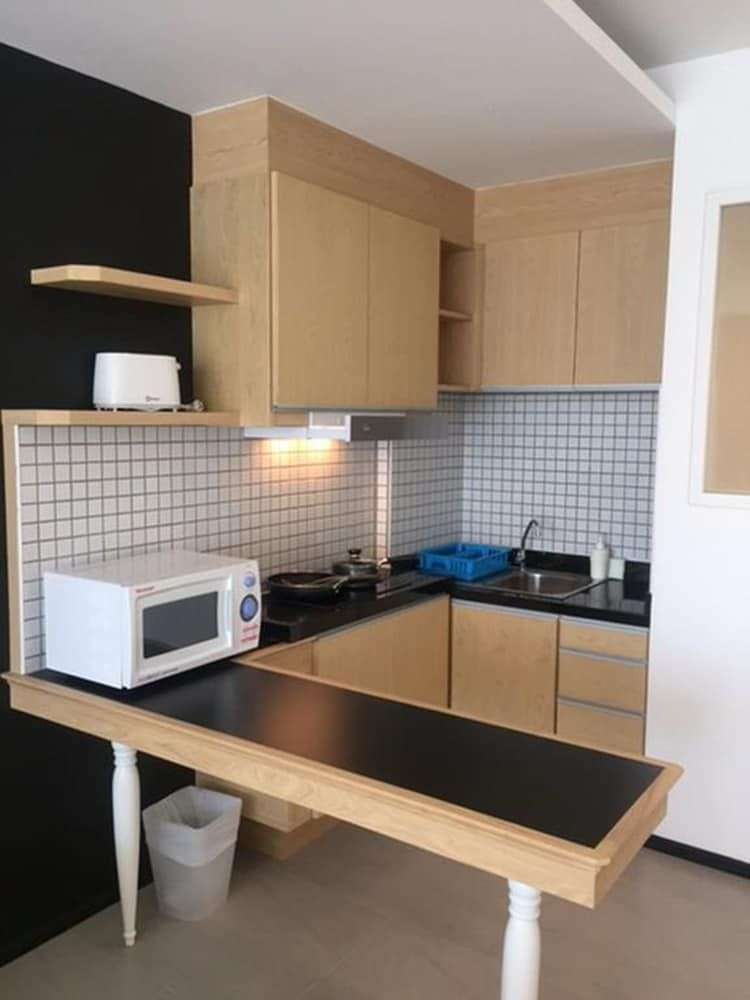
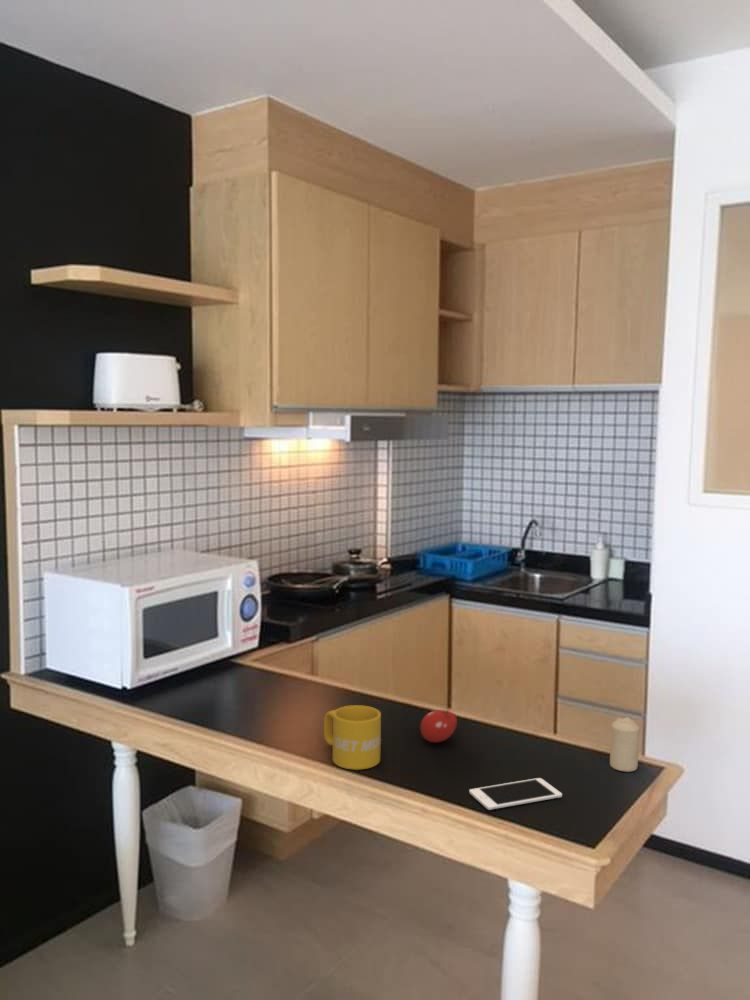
+ candle (624, 742)
+ fruit (438, 724)
+ cell phone (515, 793)
+ mug (349, 733)
